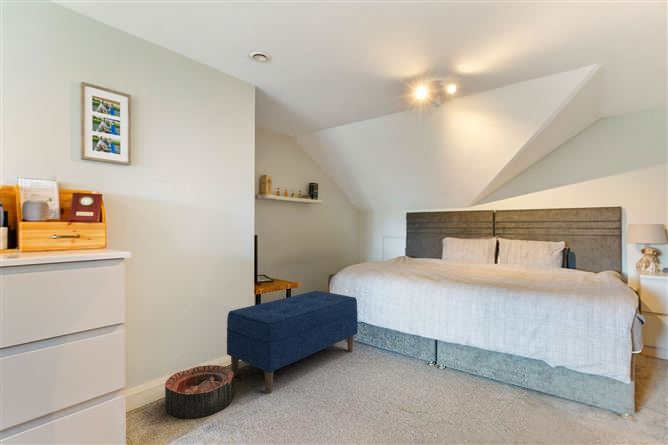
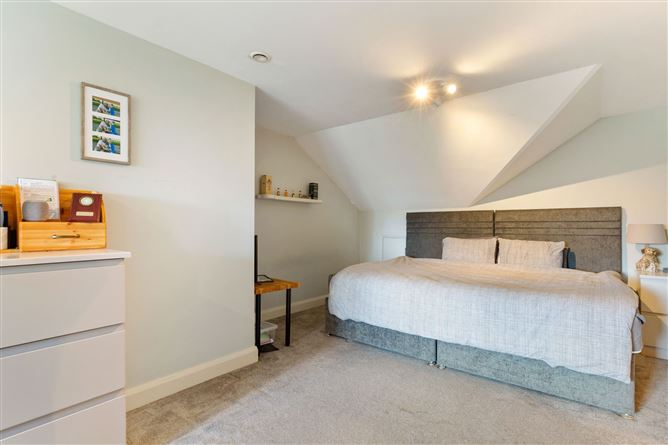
- basket (200, 388)
- bench (297, 332)
